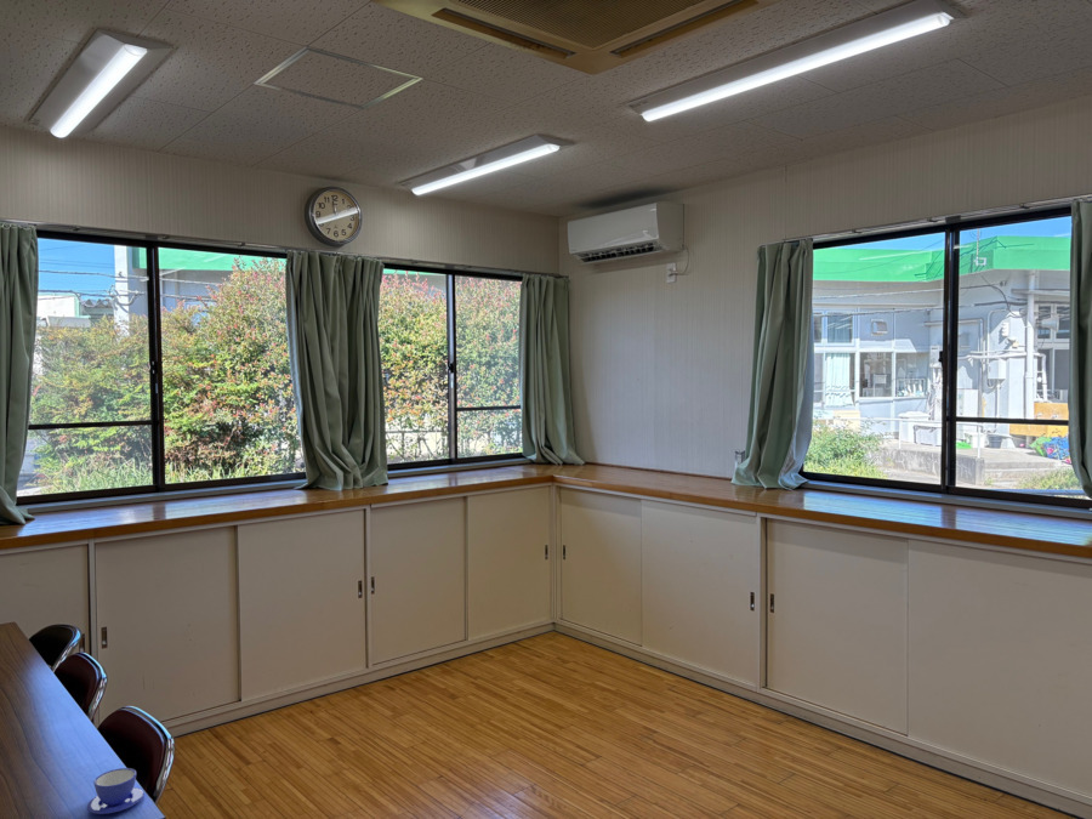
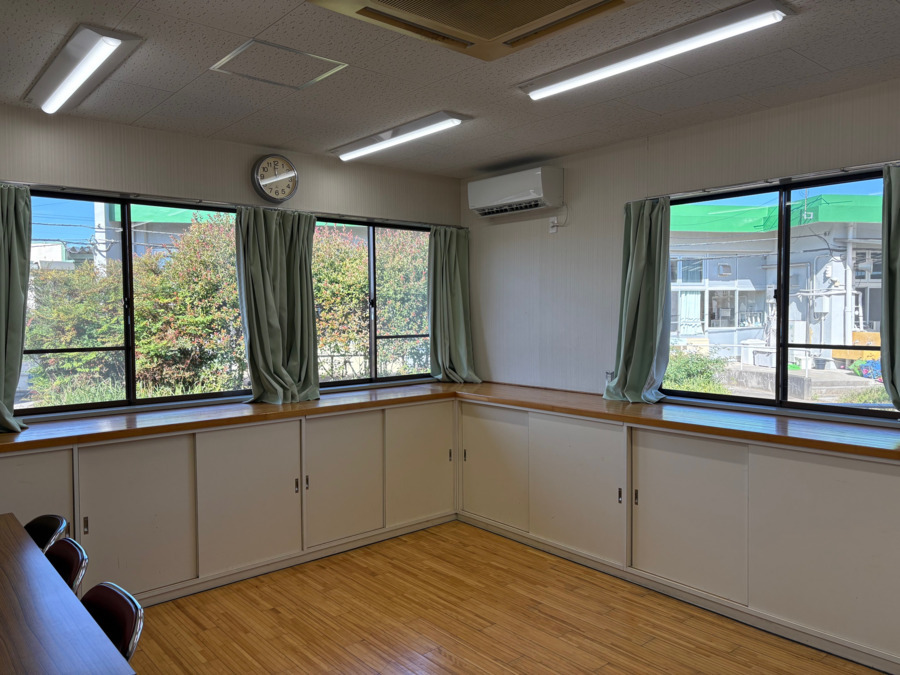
- teacup (115, 790)
